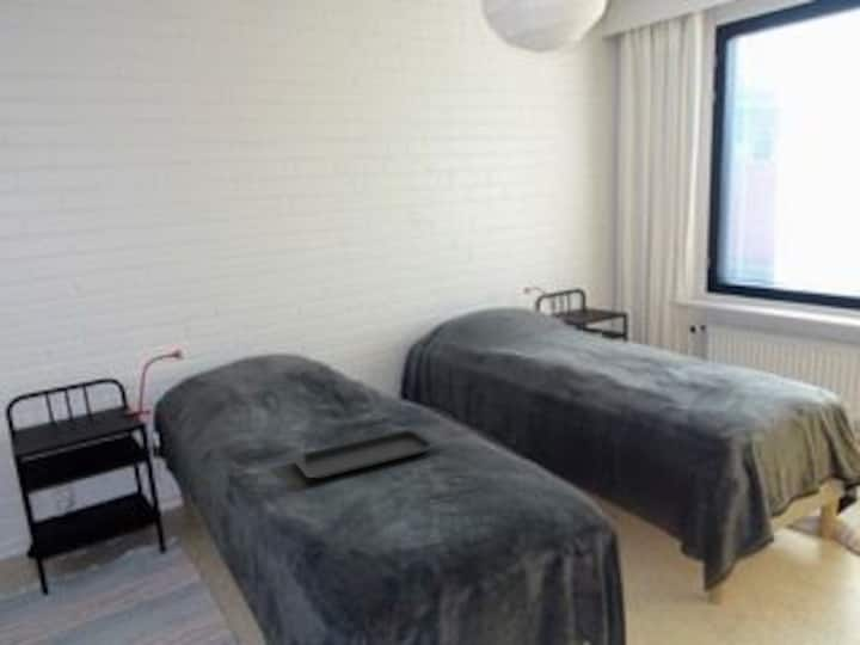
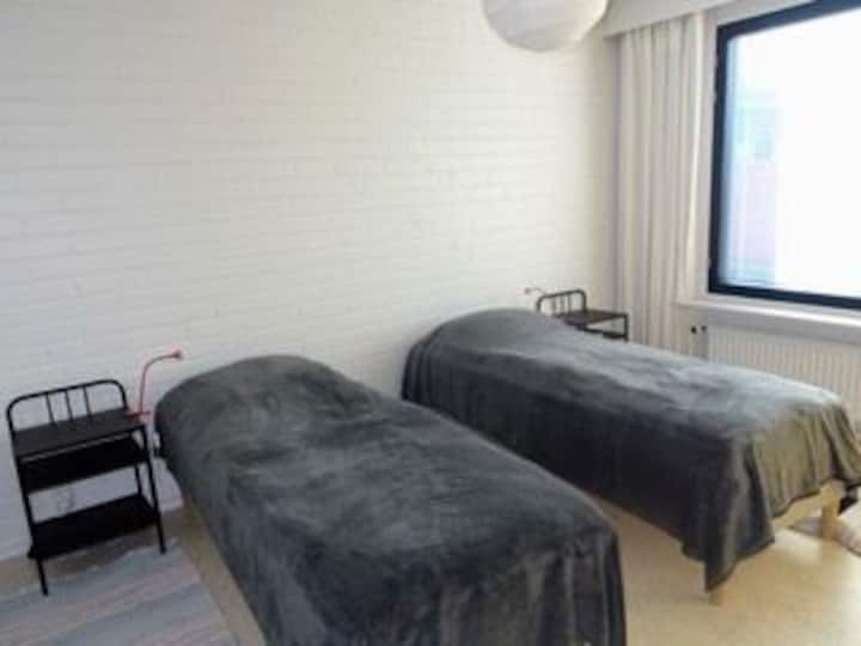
- serving tray (366, 453)
